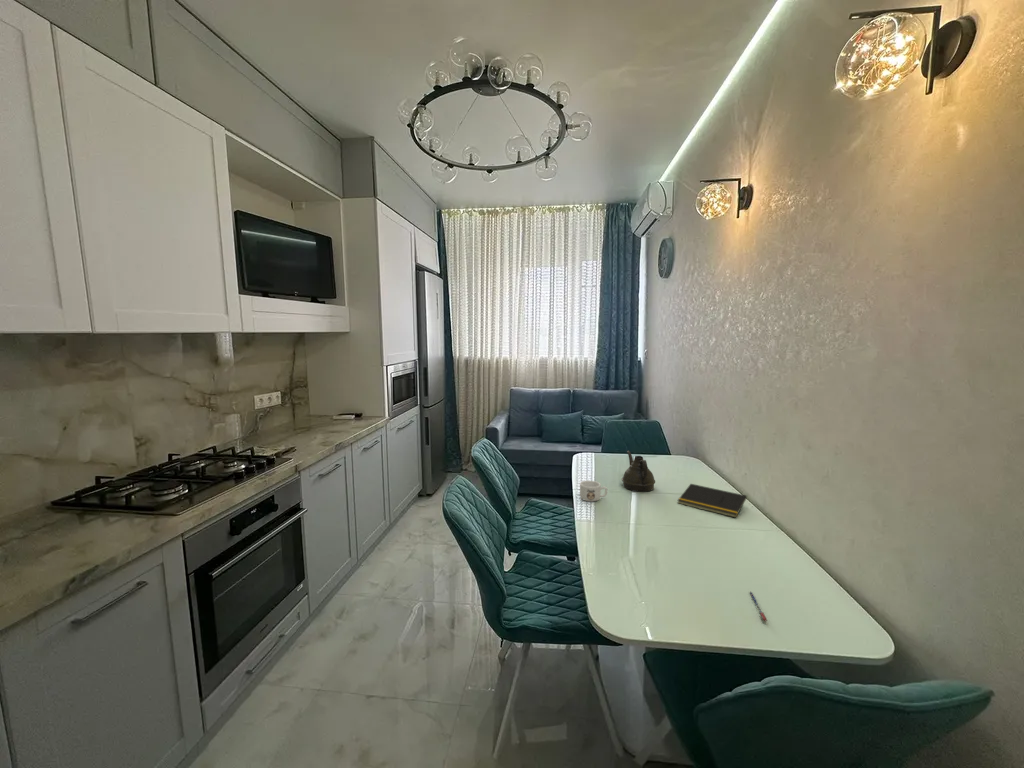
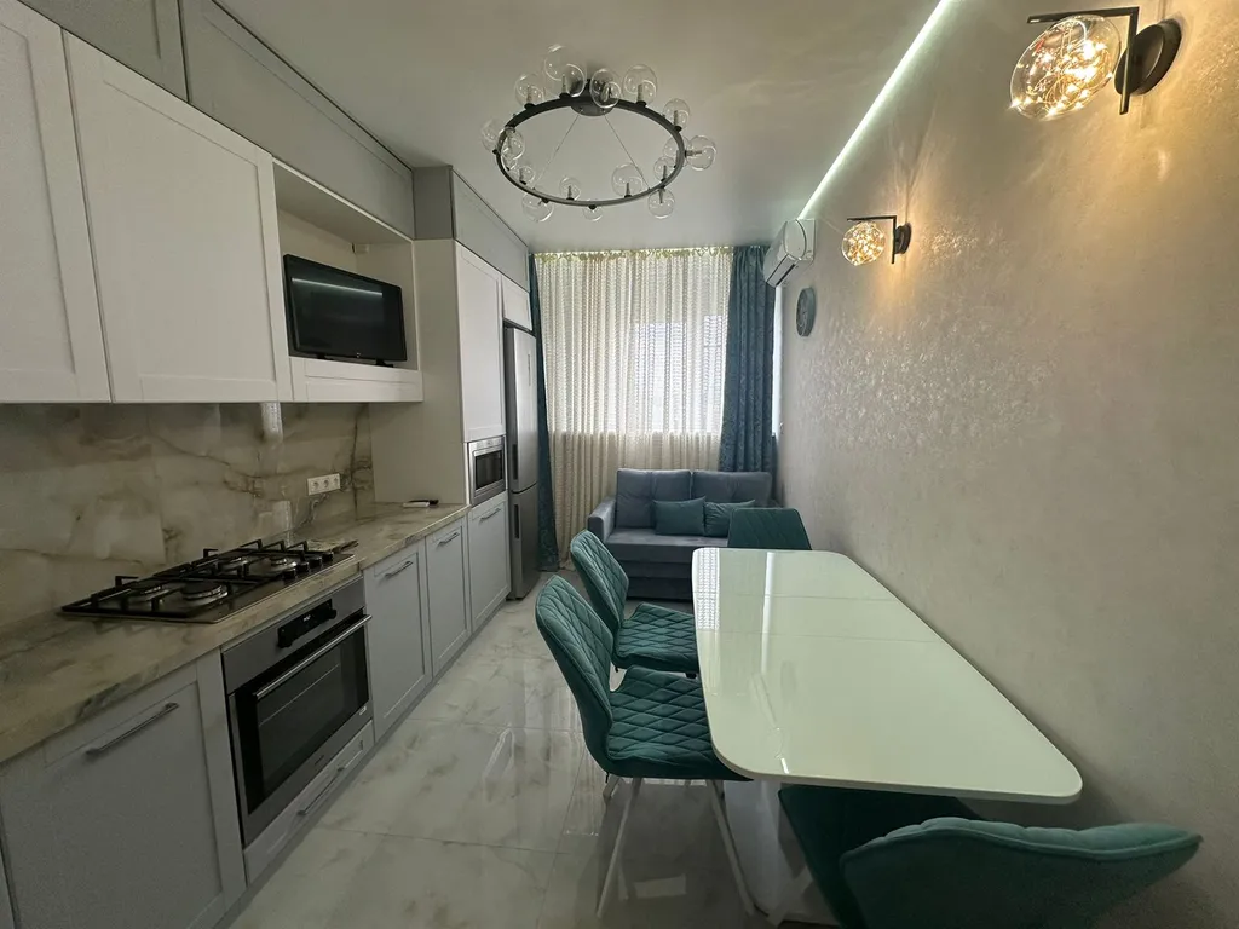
- notepad (711, 499)
- mug (593, 491)
- teapot (636, 469)
- pen (757, 604)
